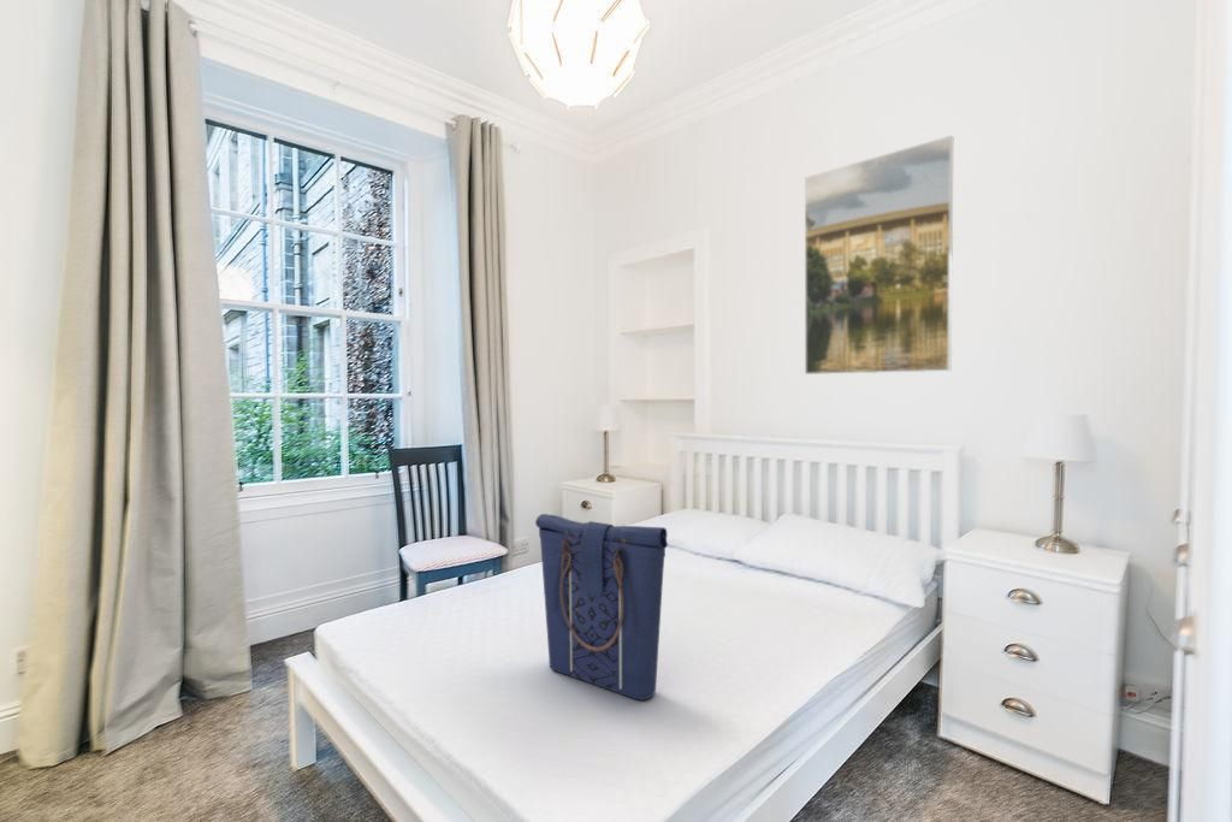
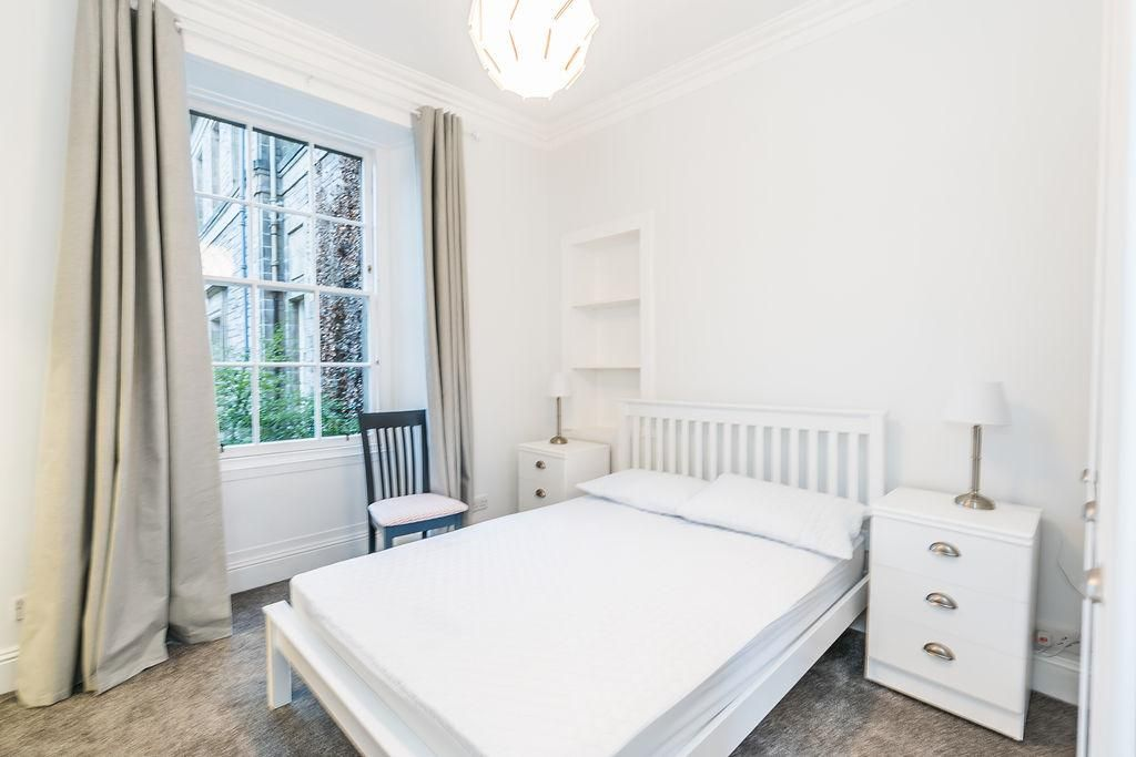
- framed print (872, 266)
- tote bag (599, 599)
